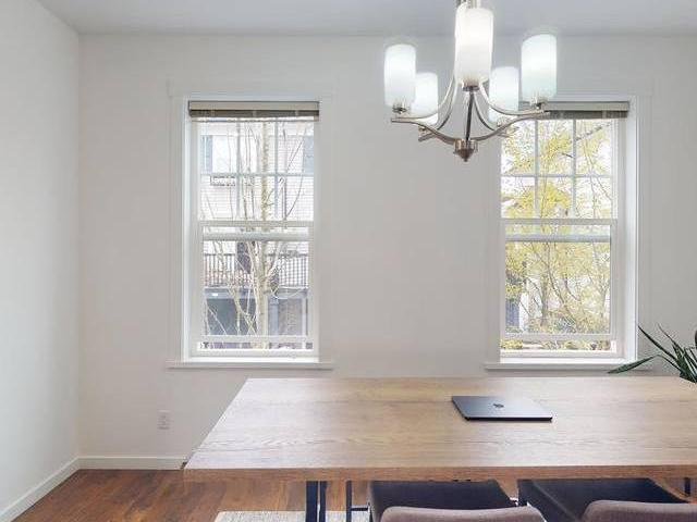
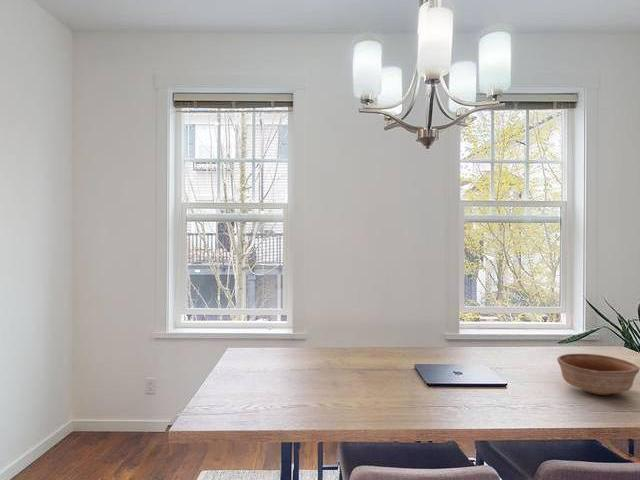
+ bowl (596, 376)
